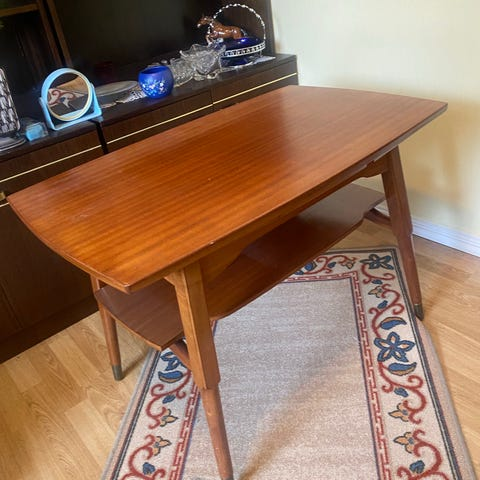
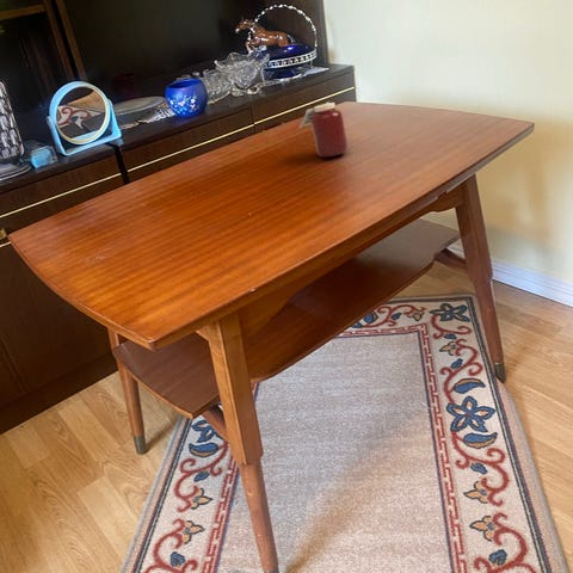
+ jar (324, 129)
